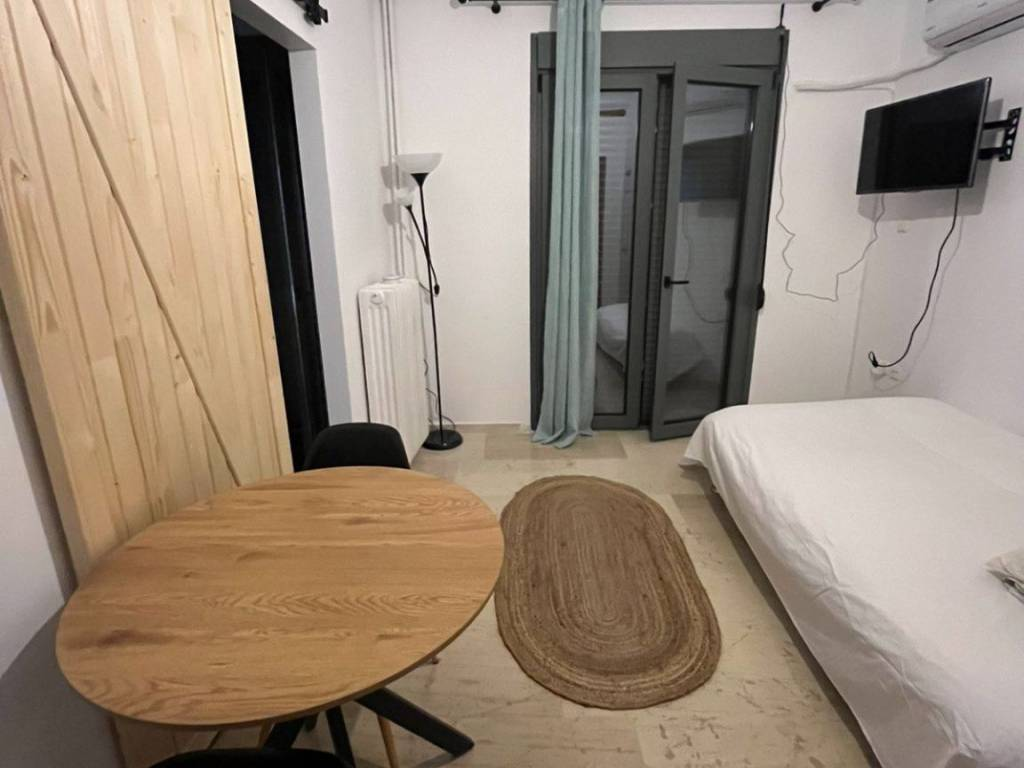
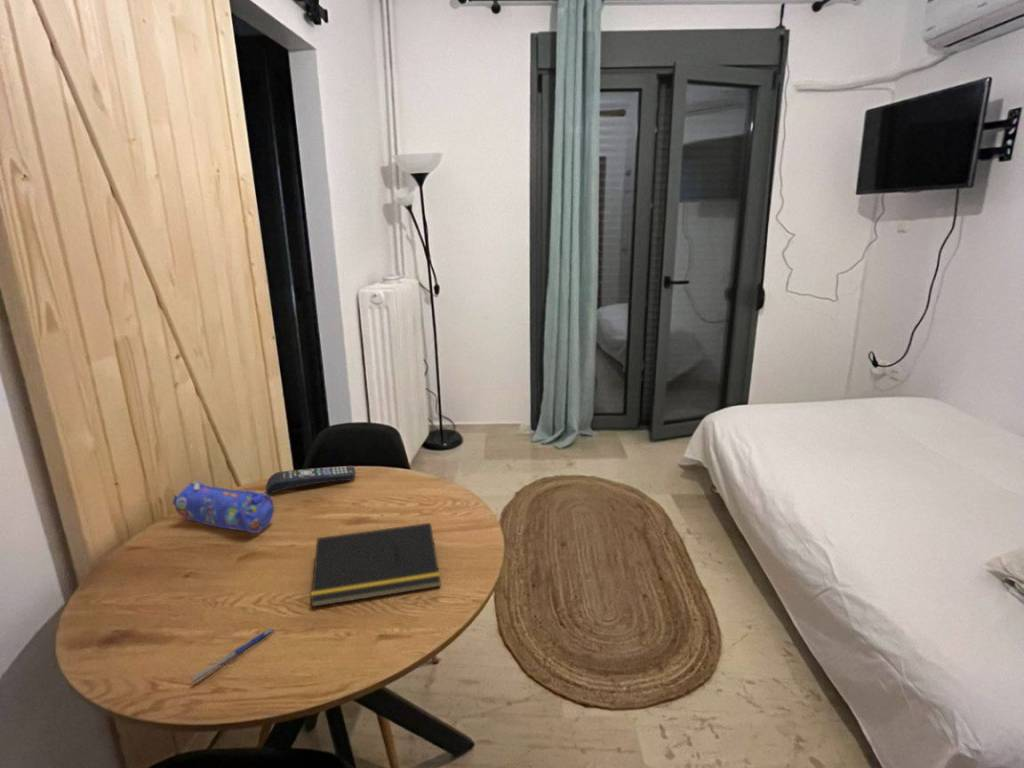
+ pencil case (223, 505)
+ notepad (376, 561)
+ pen (233, 653)
+ remote control (311, 477)
